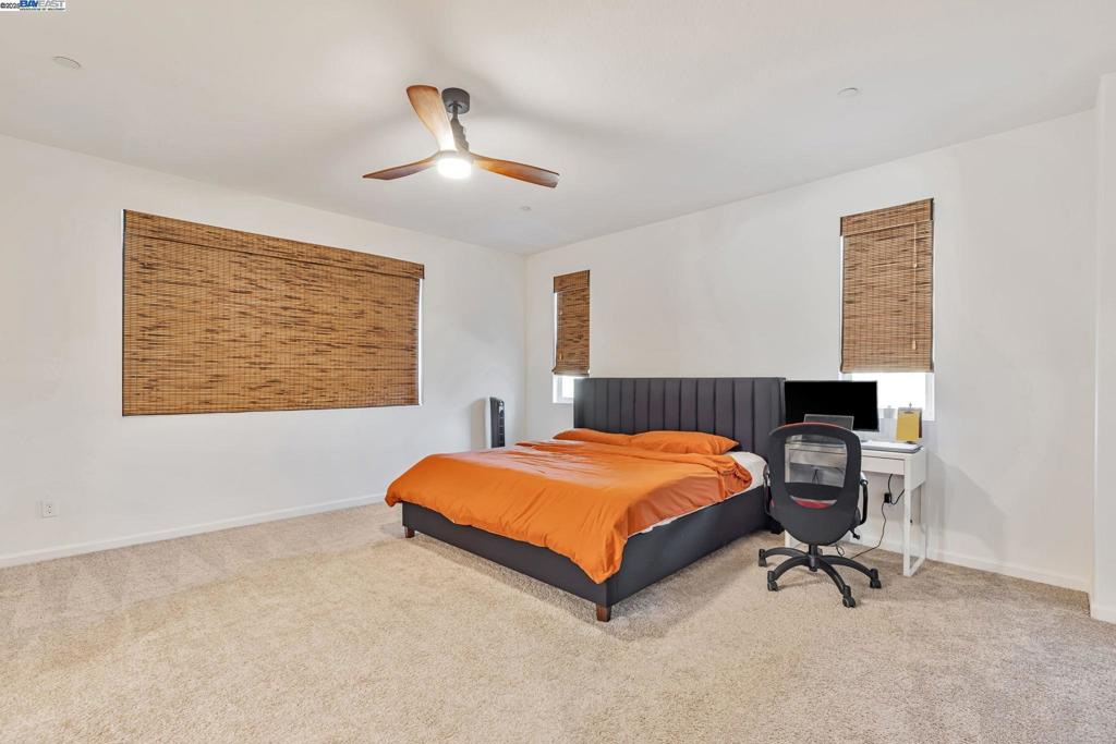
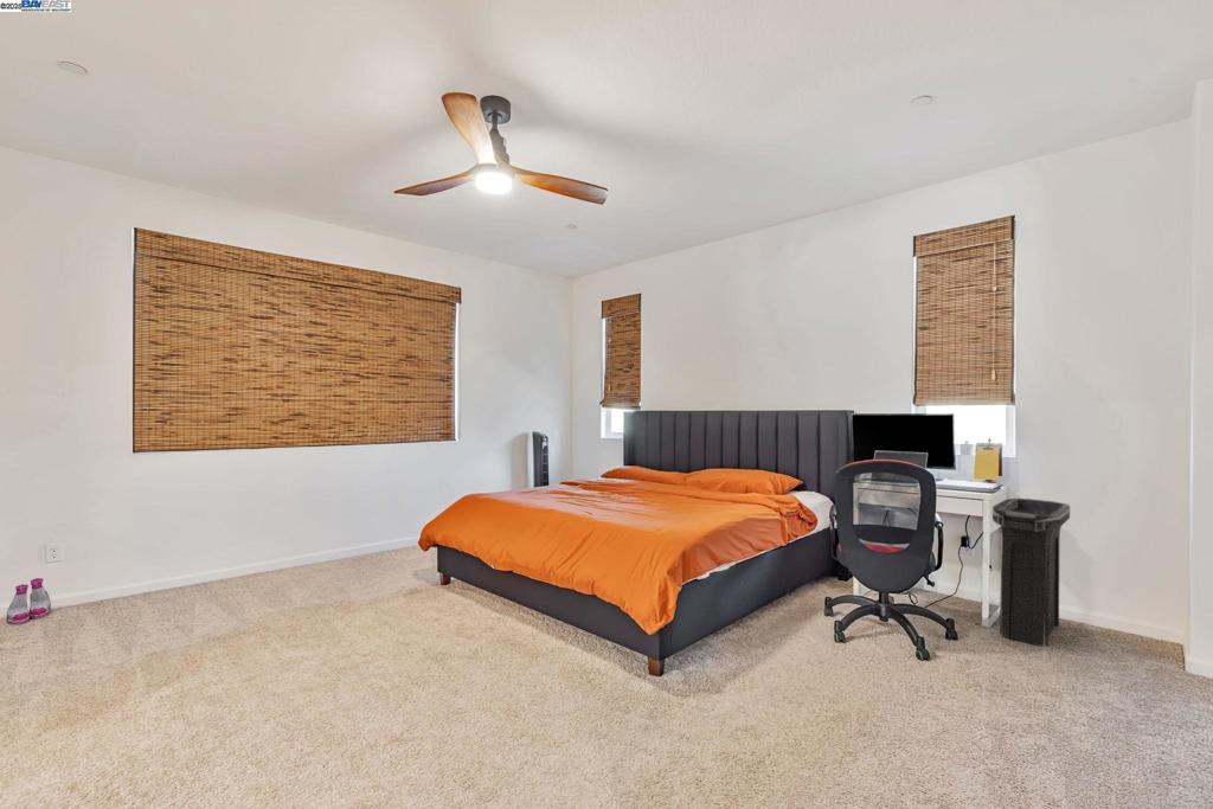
+ boots (30, 598)
+ trash can (1031, 567)
